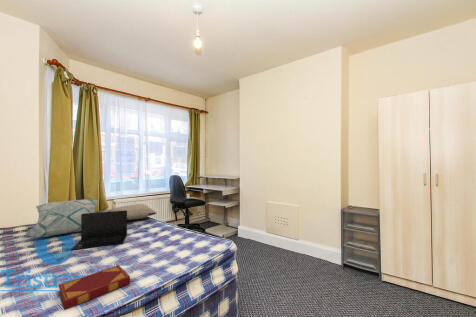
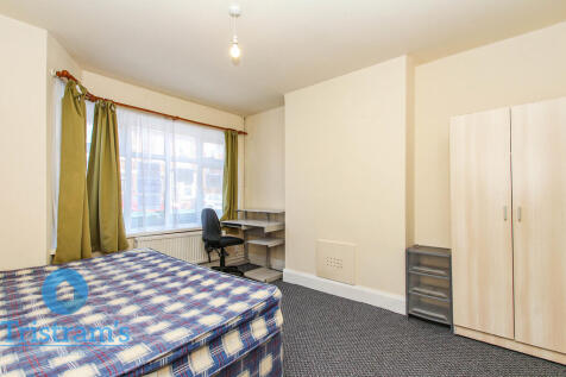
- decorative pillow (68, 216)
- laptop (101, 228)
- pillow (131, 212)
- hardback book (95, 284)
